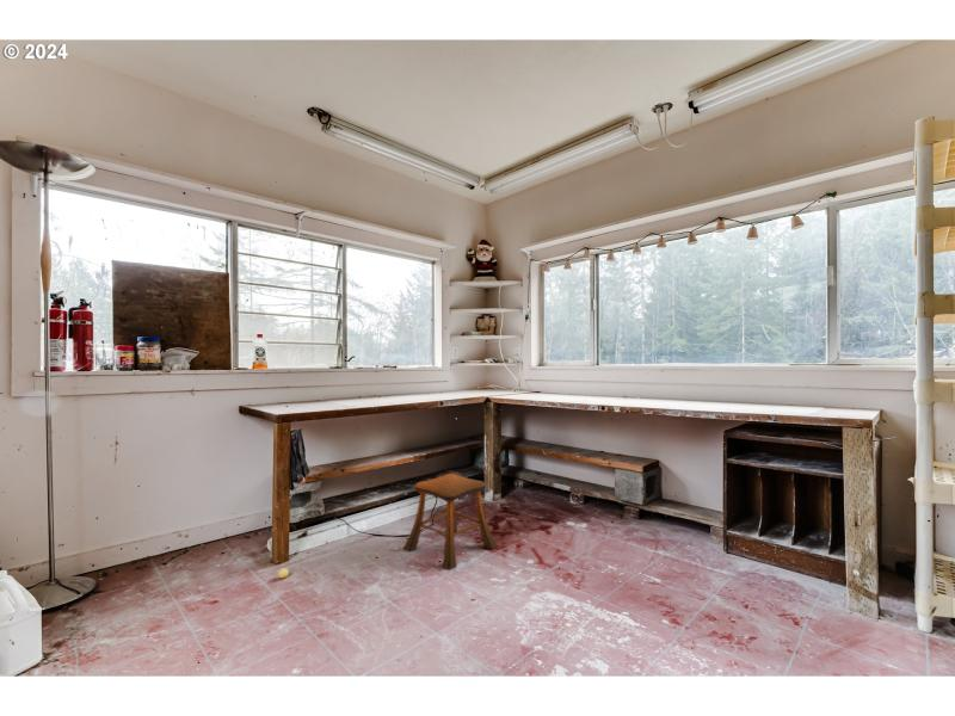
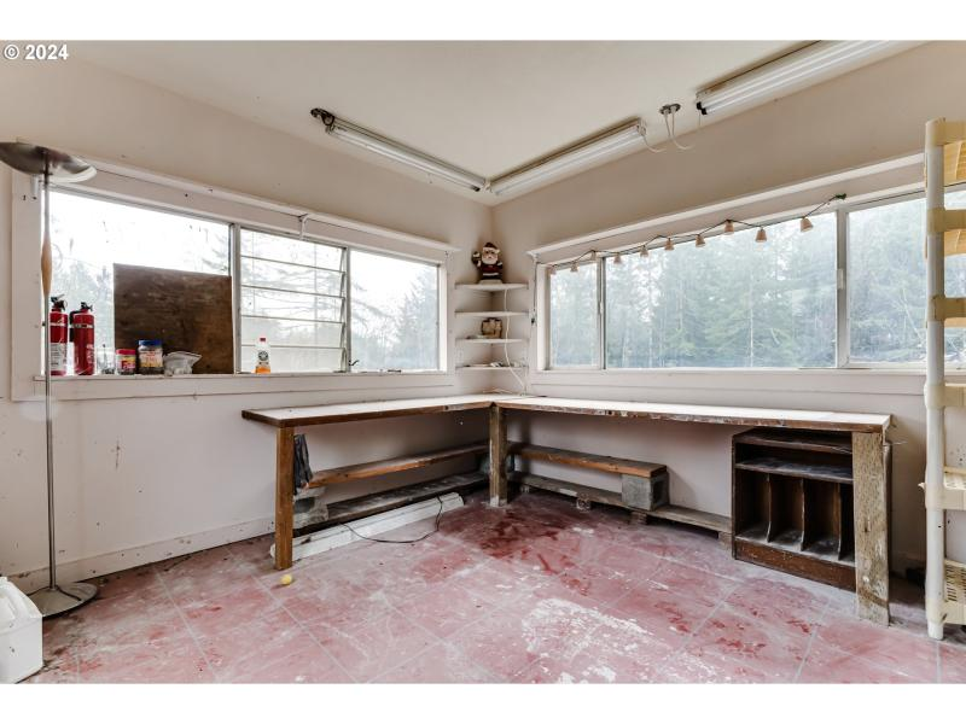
- stool (450, 514)
